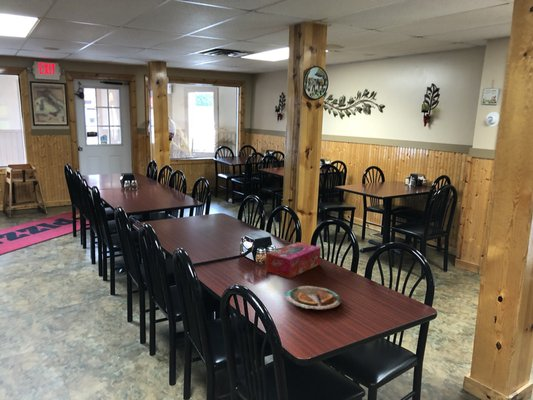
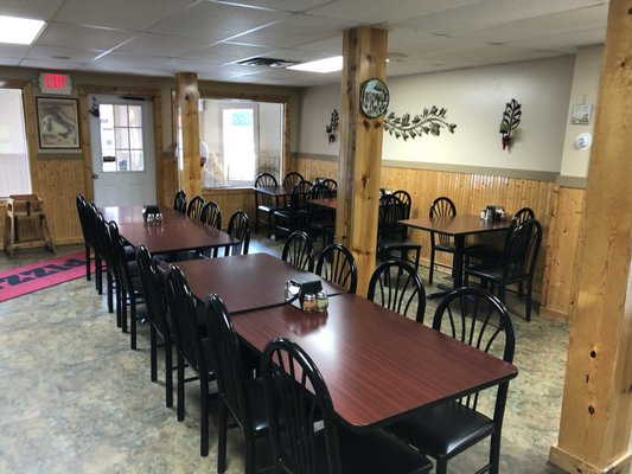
- tissue box (293, 259)
- plate (313, 297)
